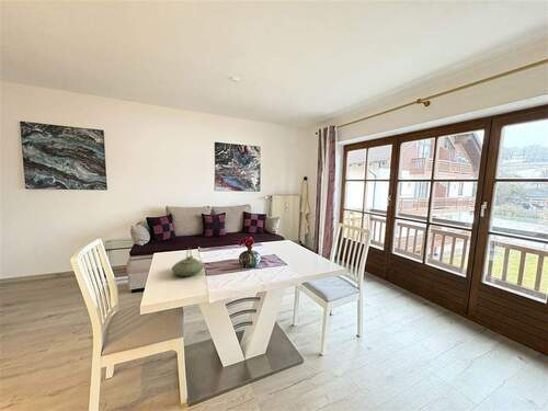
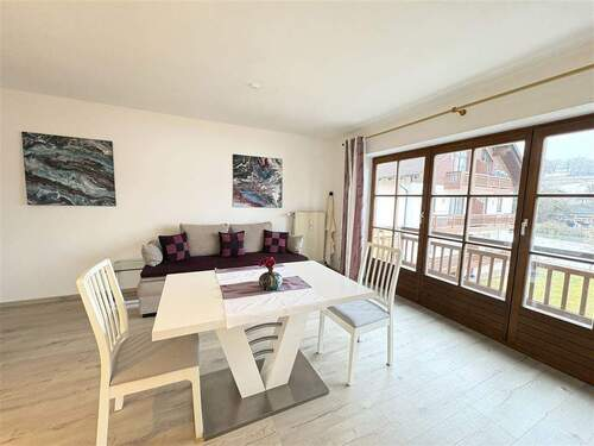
- teapot (189, 260)
